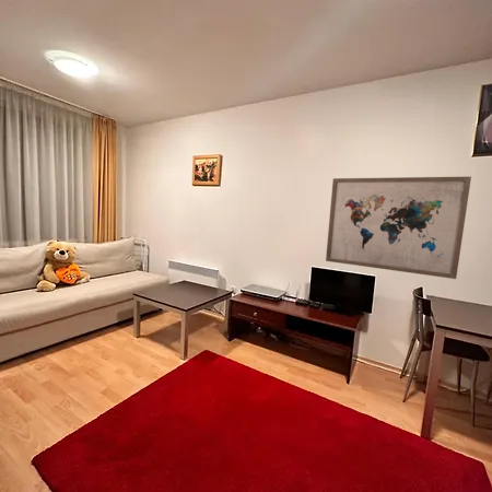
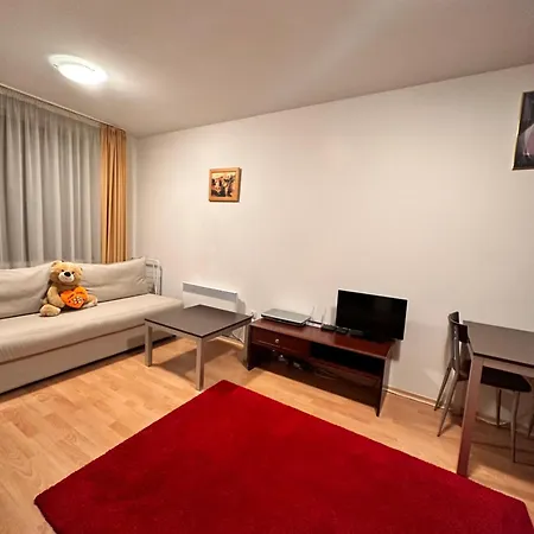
- wall art (388, 224)
